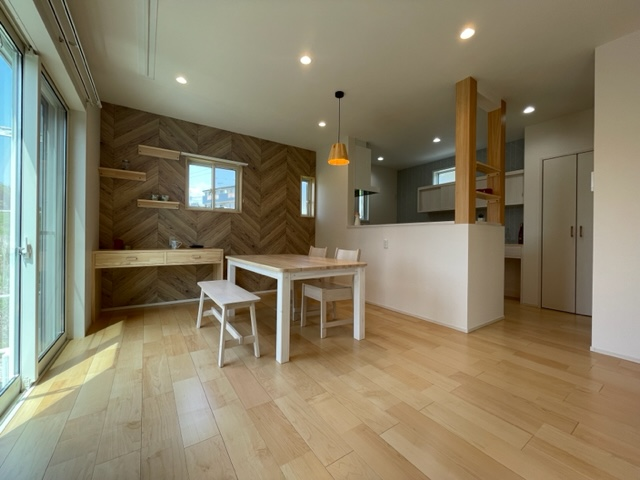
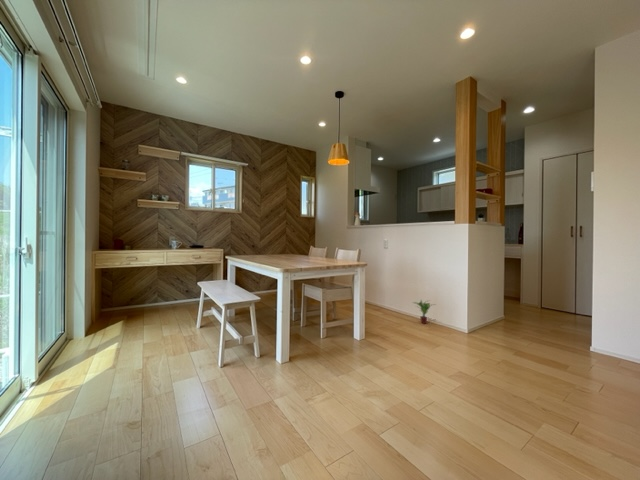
+ potted plant (423, 312)
